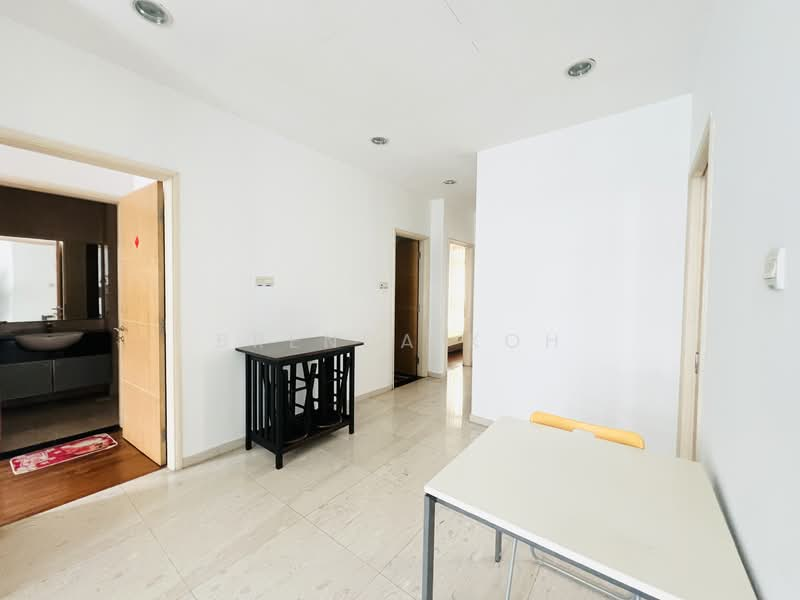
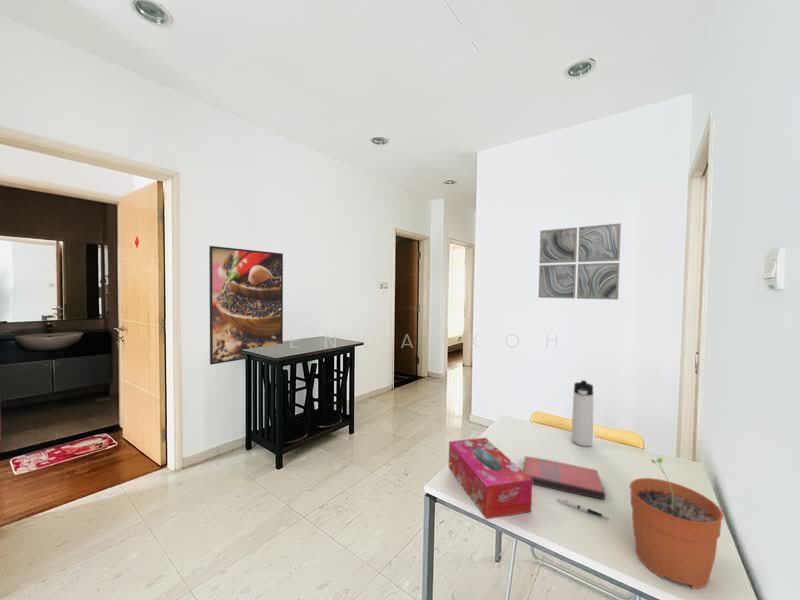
+ pen (582, 508)
+ paperback book (560, 474)
+ thermos bottle (582, 413)
+ tissue box (485, 472)
+ plant pot (672, 514)
+ wall art (578, 264)
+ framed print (249, 304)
